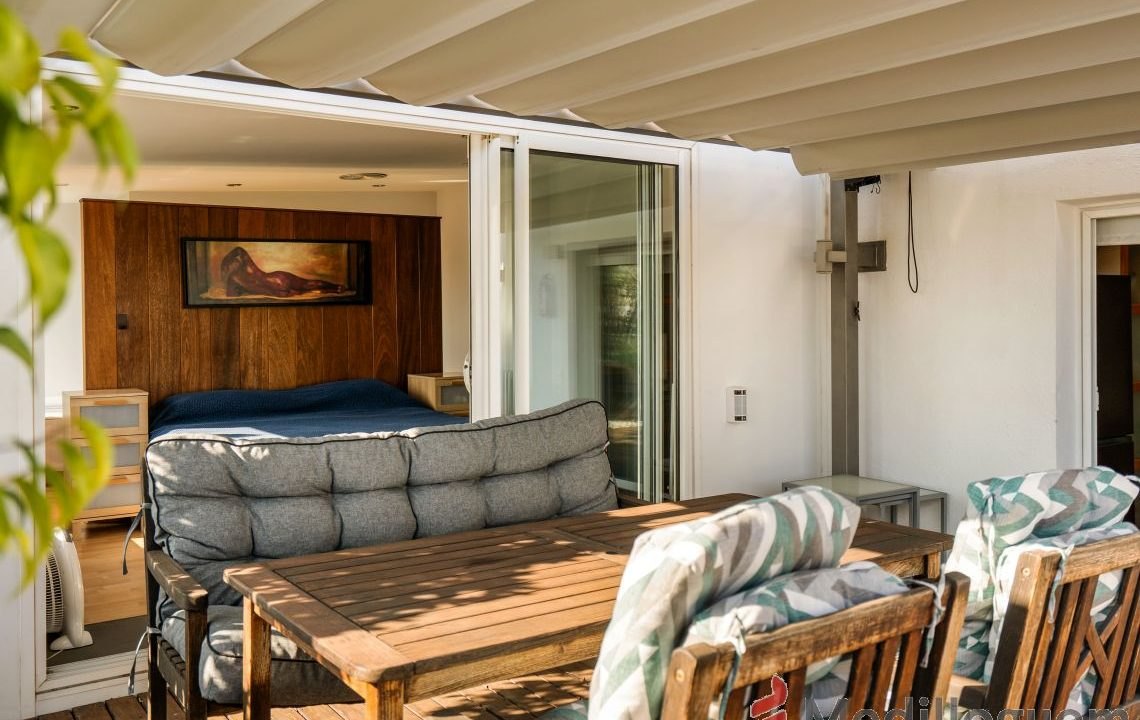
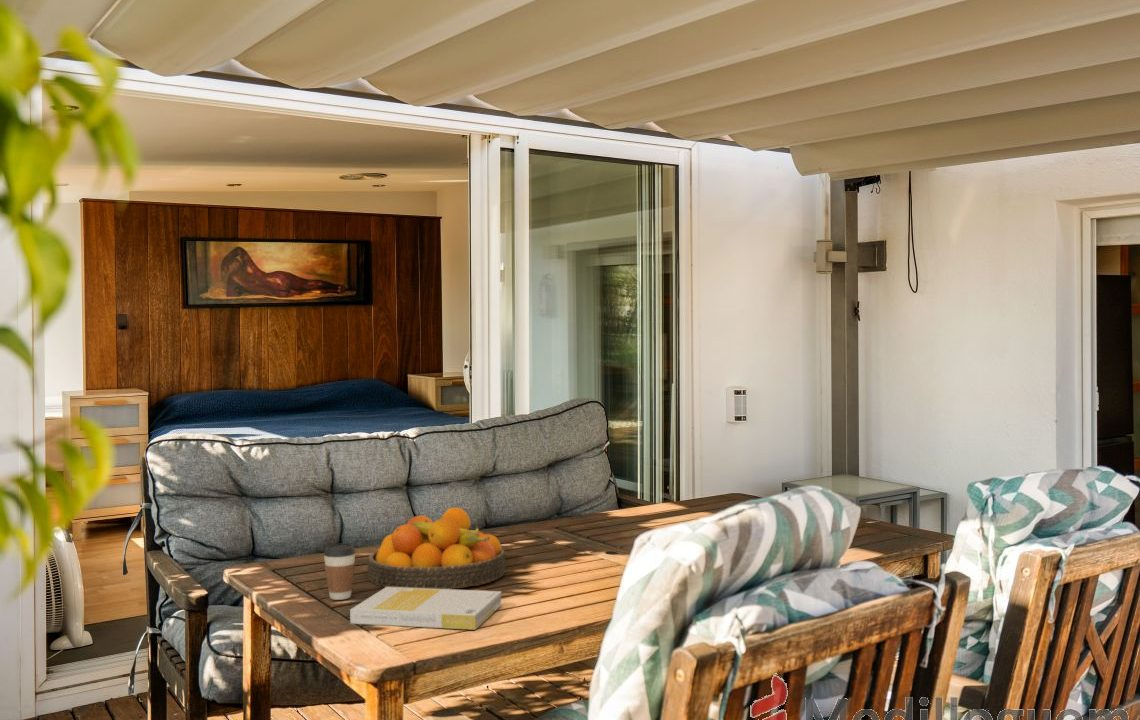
+ fruit bowl (436, 544)
+ coffee cup (339, 571)
+ book (428, 607)
